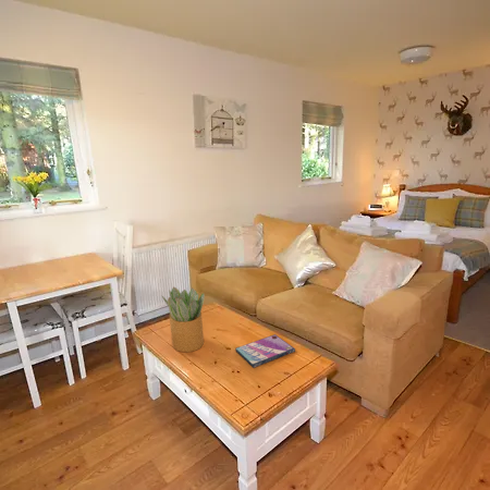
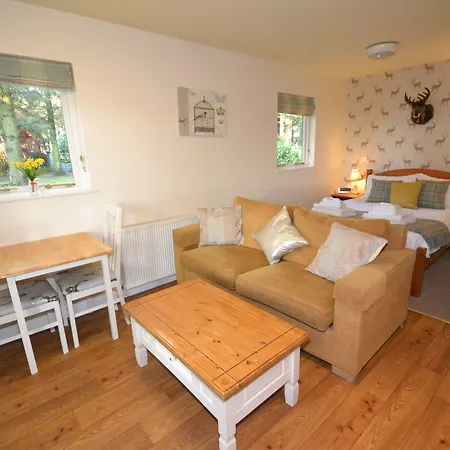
- potted plant (186, 318)
- video game case (265, 350)
